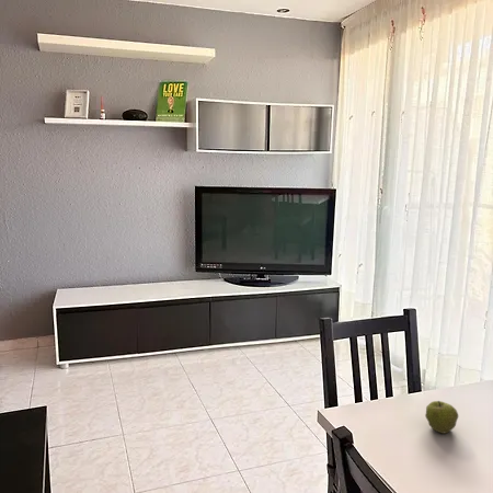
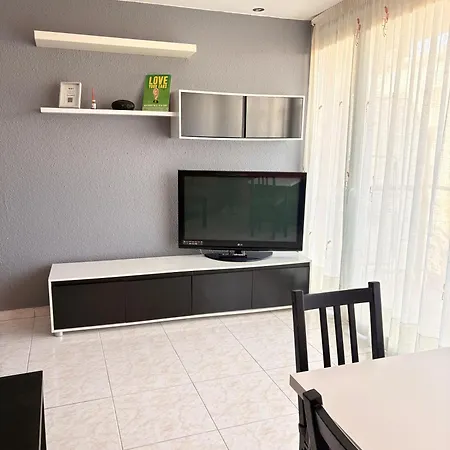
- apple (440, 415)
